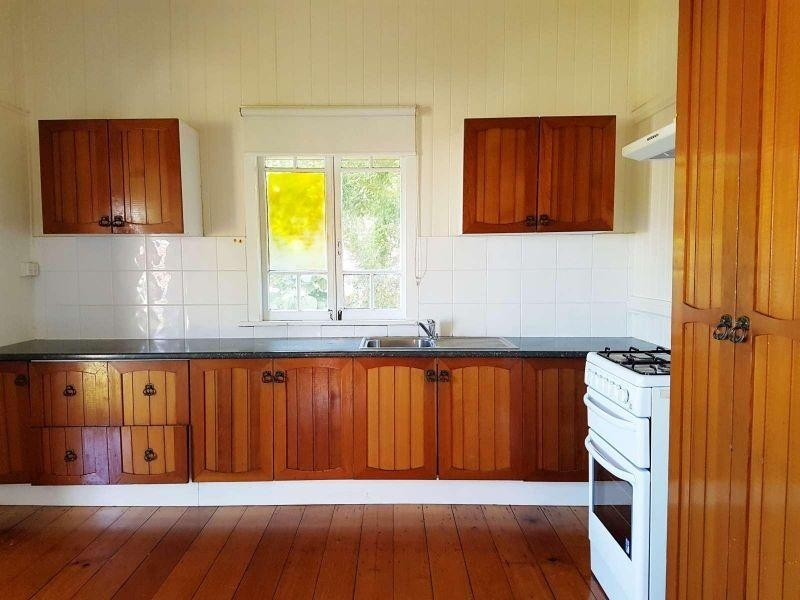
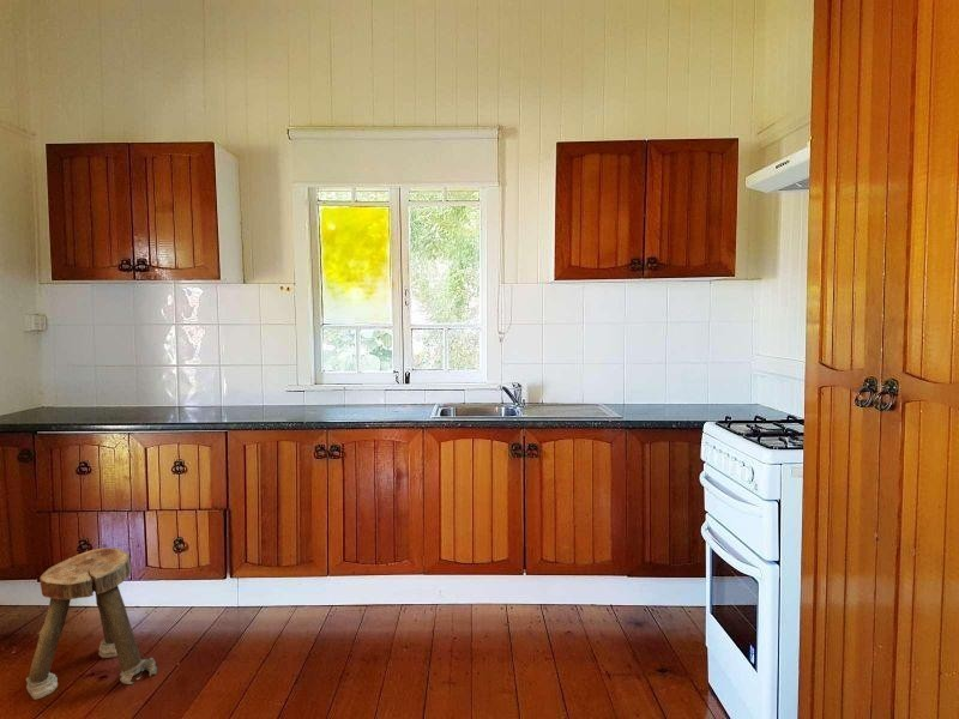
+ stool (99, 614)
